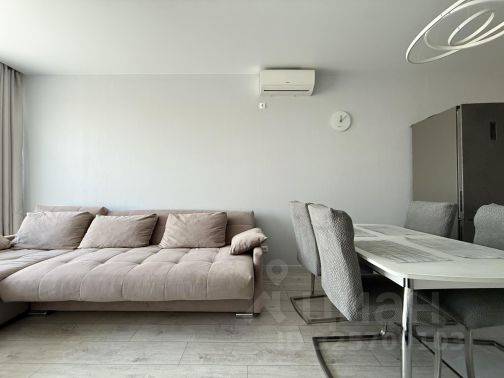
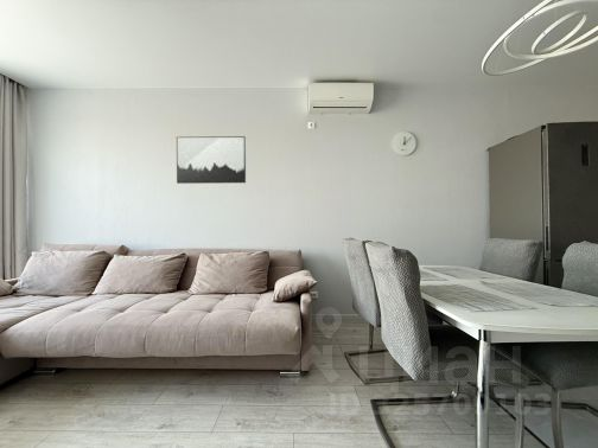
+ wall art (211, 159)
